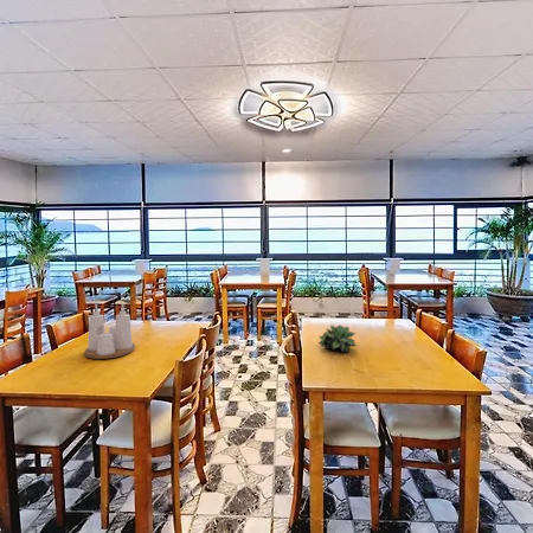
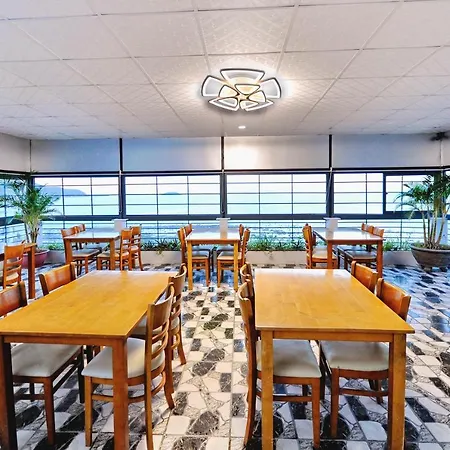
- succulent plant (336, 335)
- condiment set (110, 327)
